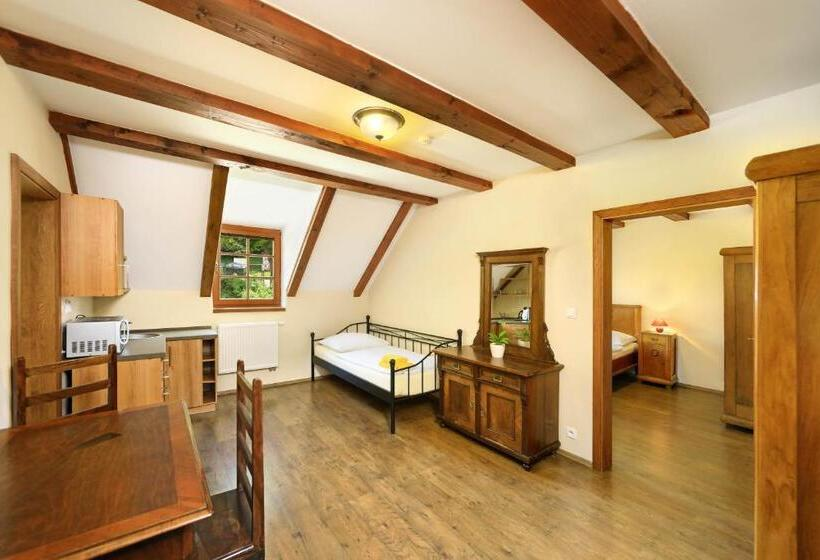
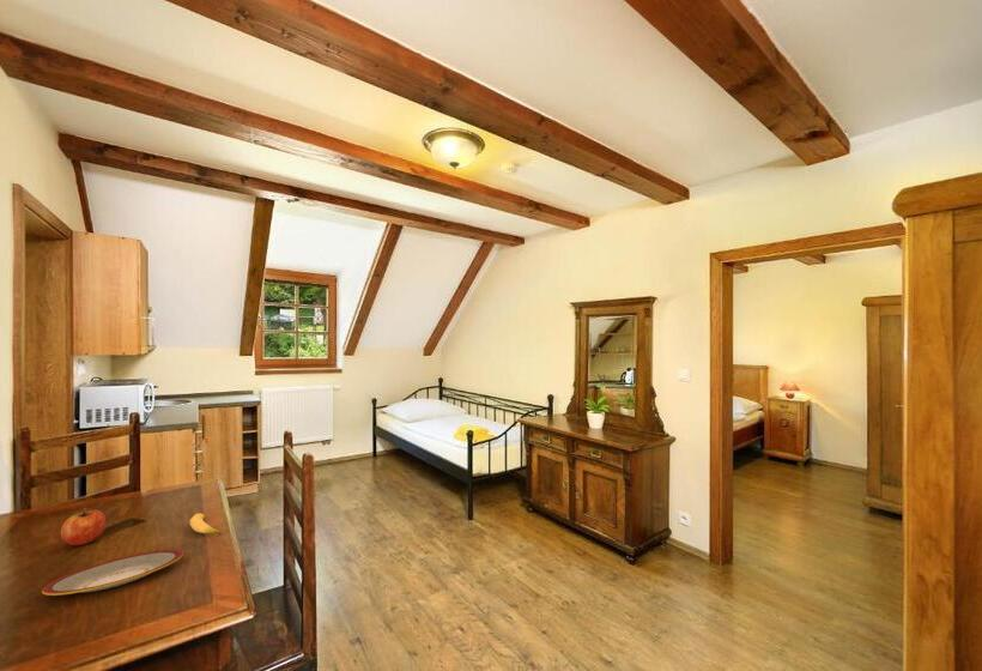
+ fruit (84, 525)
+ banana (204, 521)
+ plate (117, 574)
